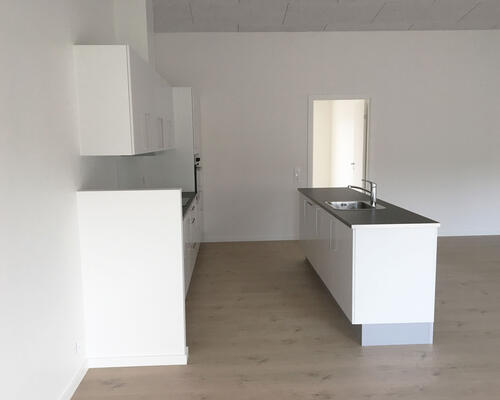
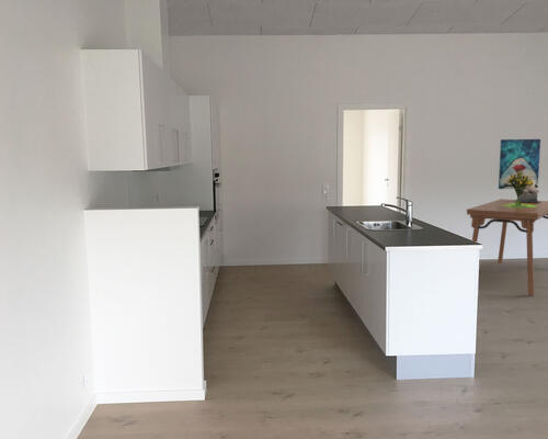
+ bouquet (520, 188)
+ ceramic vessel (527, 190)
+ wall art (518, 164)
+ dining table (504, 241)
